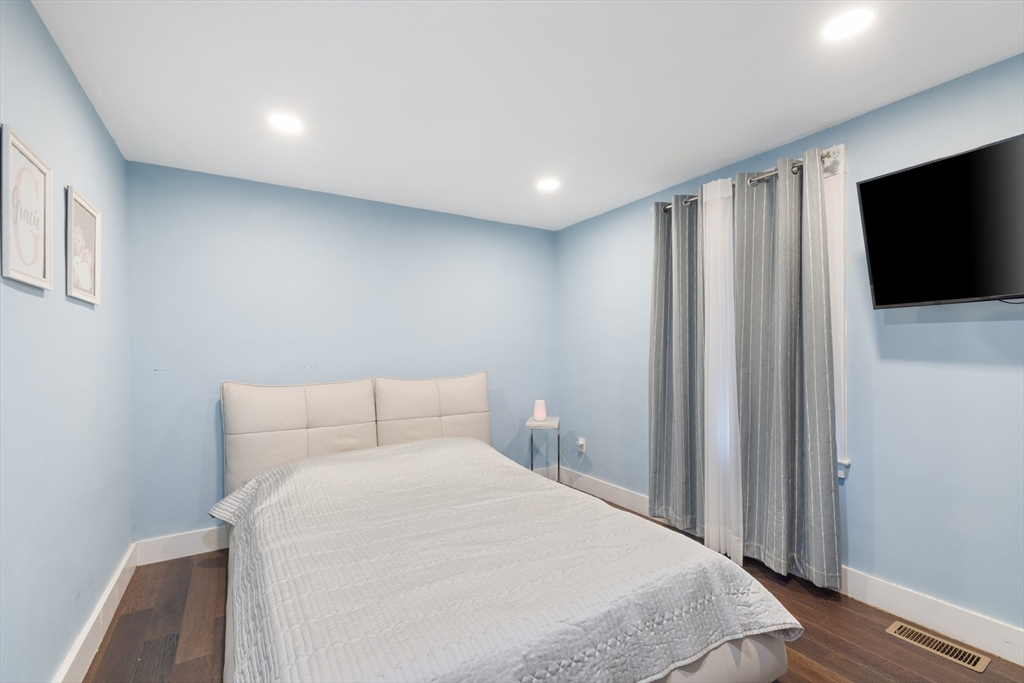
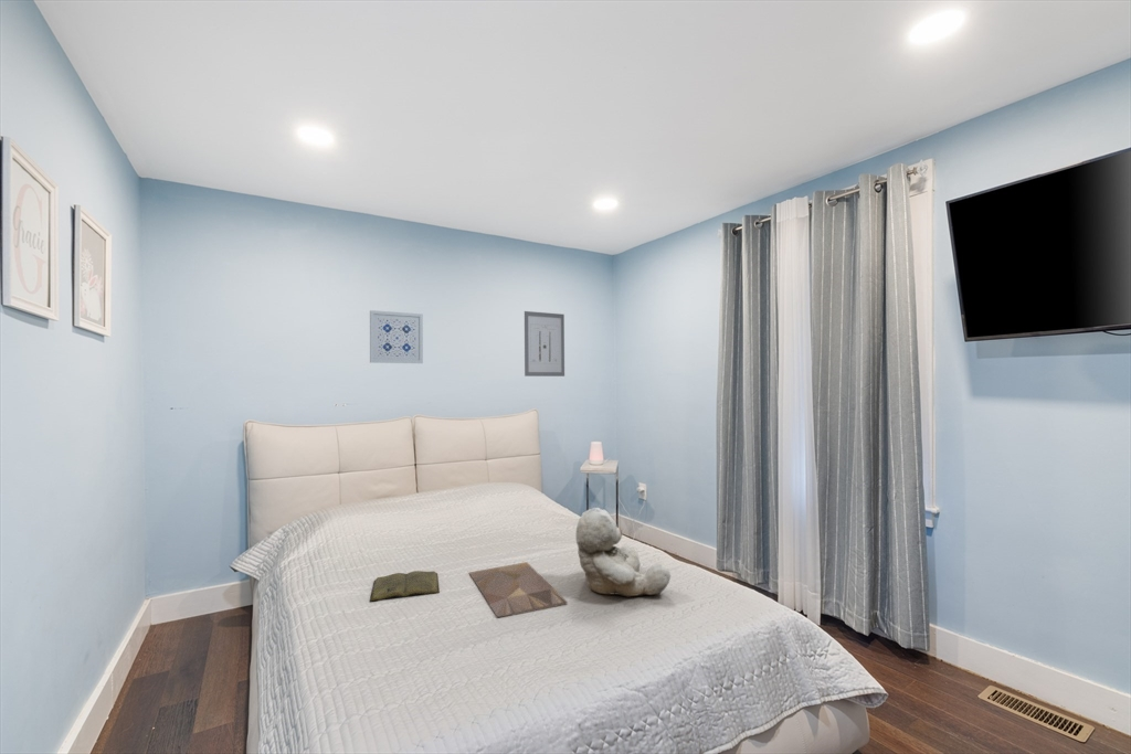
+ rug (514, 586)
+ book (405, 583)
+ wall art (545, 344)
+ teddy bear (615, 546)
+ wall art (397, 337)
